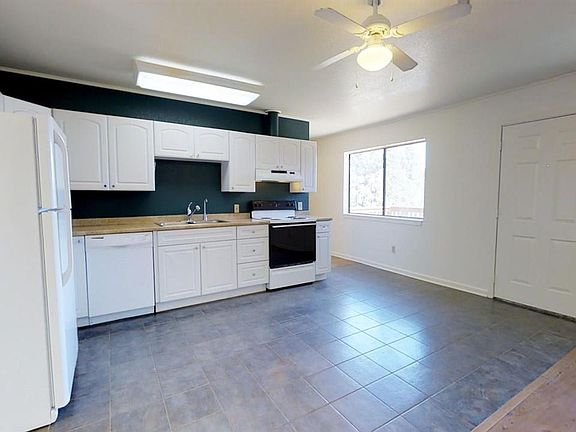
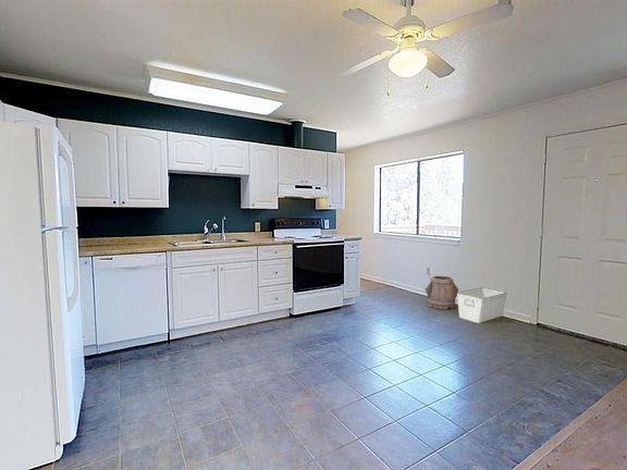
+ bucket (440, 292)
+ storage bin (481, 304)
